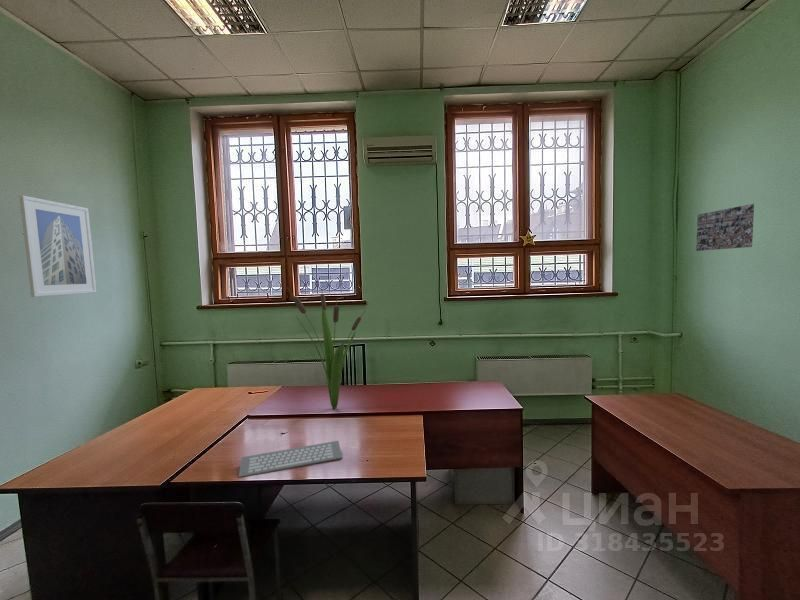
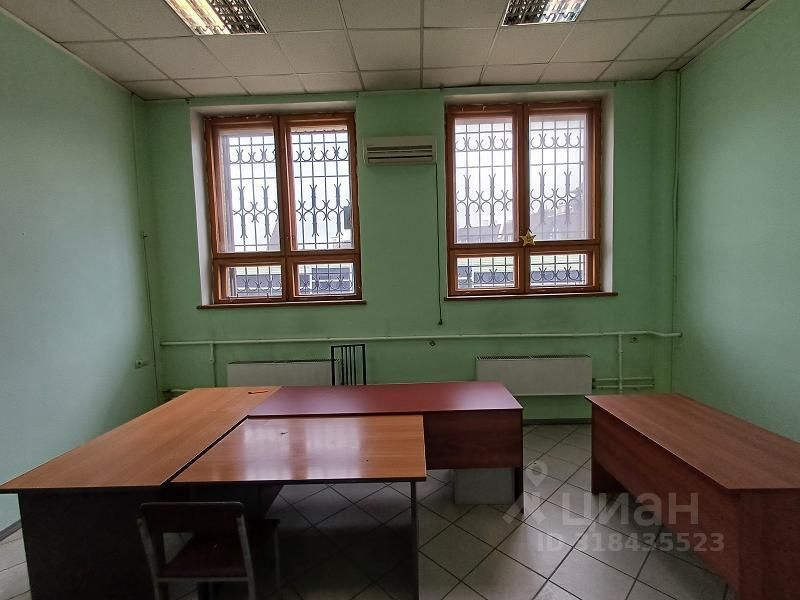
- map (725, 229)
- plant (332, 346)
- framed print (62, 249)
- computer keyboard (292, 458)
